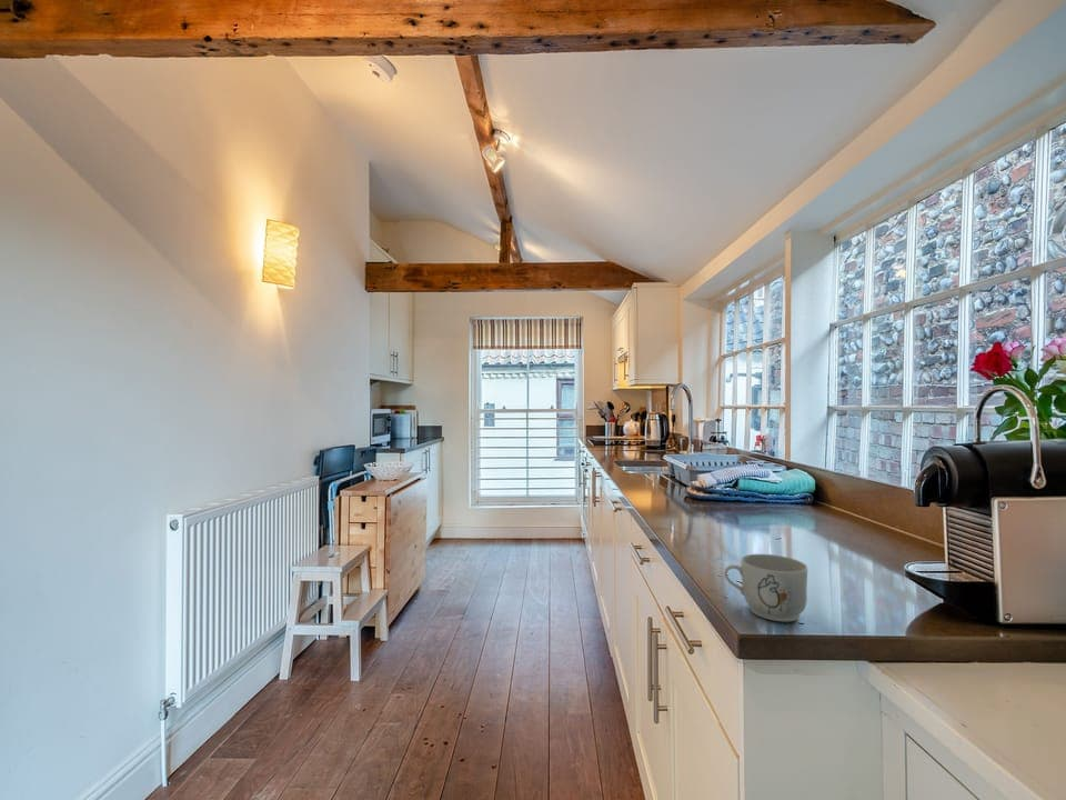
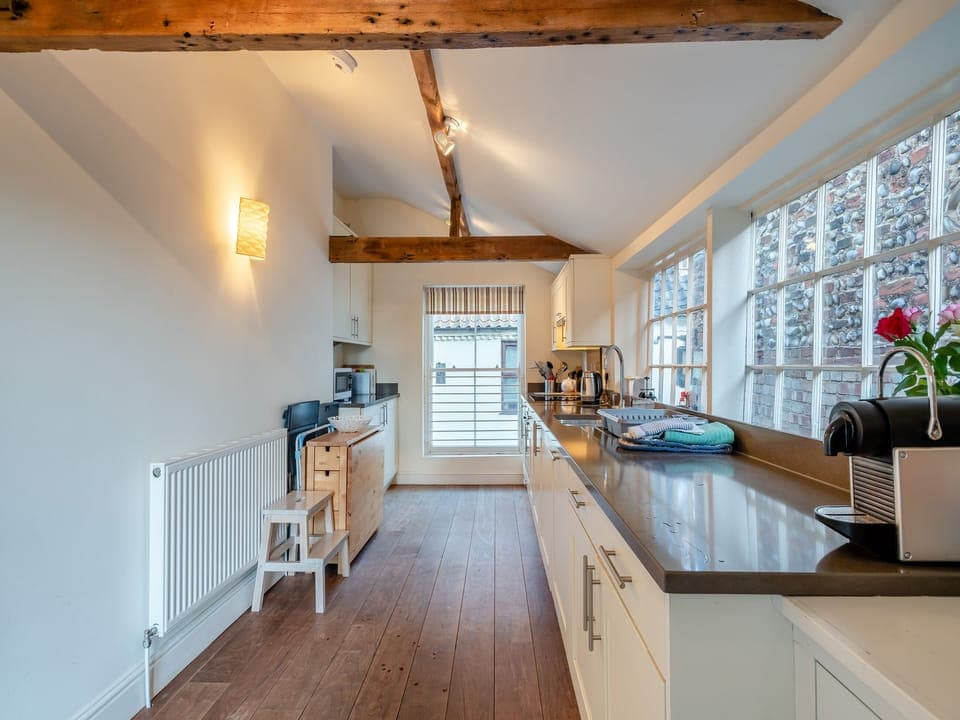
- mug (764, 586)
